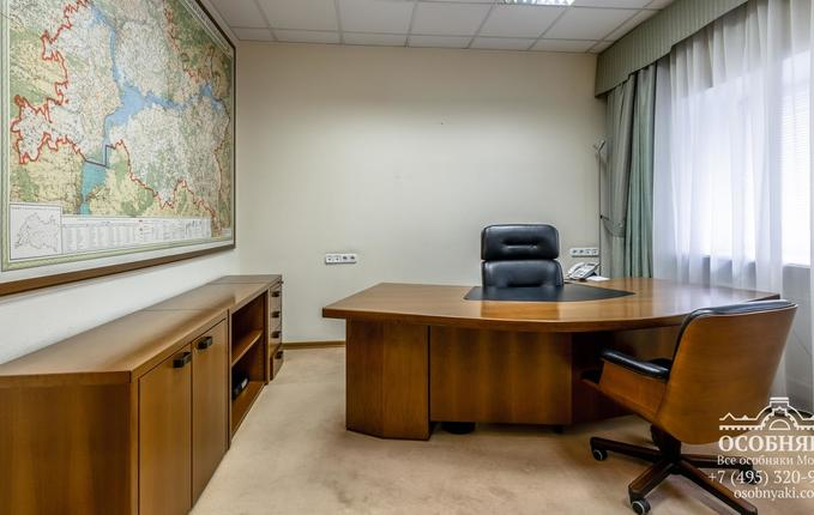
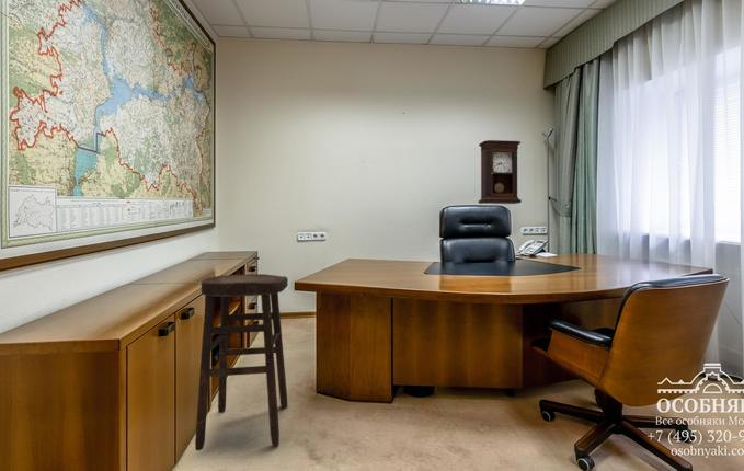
+ stool (245, 352)
+ pendulum clock (500, 172)
